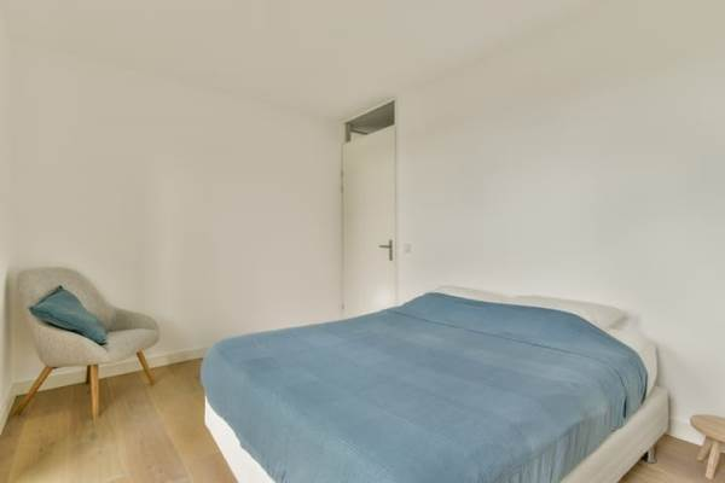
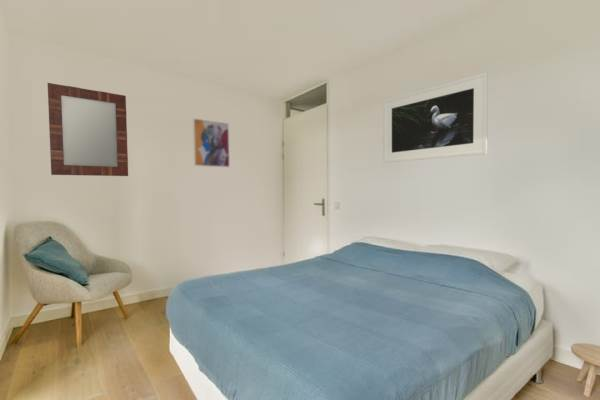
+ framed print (428, 124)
+ home mirror (90, 132)
+ wall art (211, 143)
